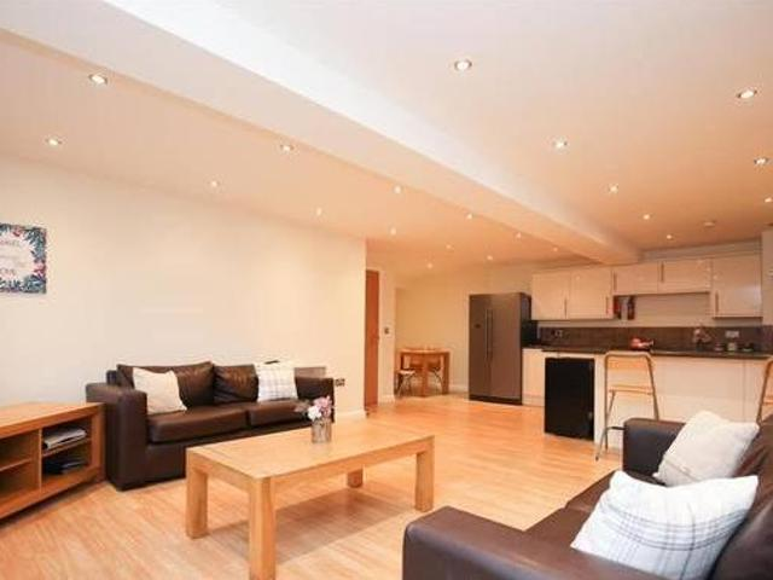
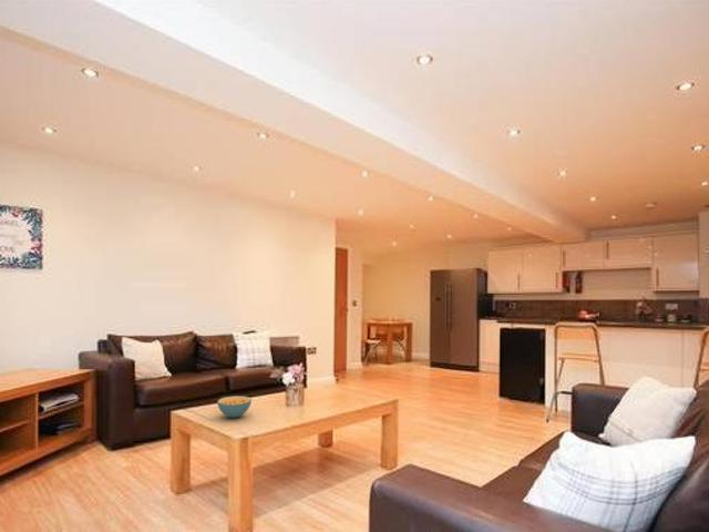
+ cereal bowl (234, 408)
